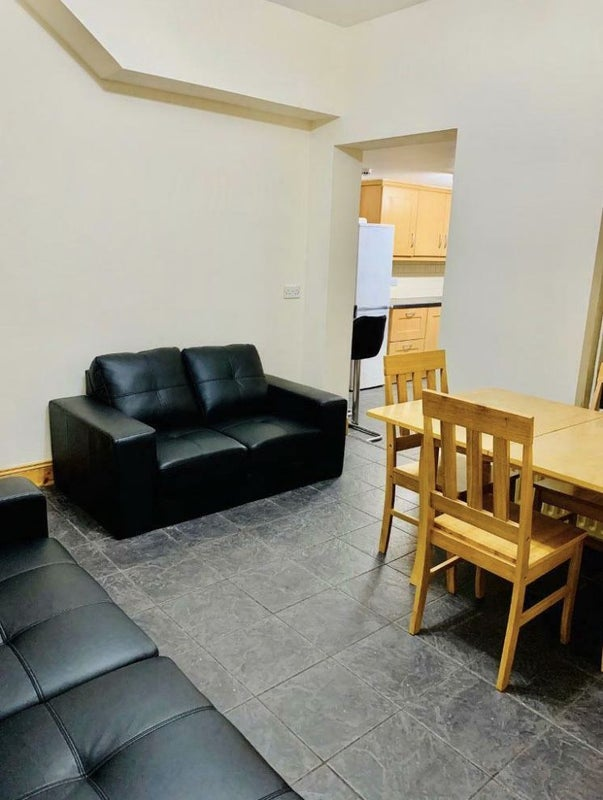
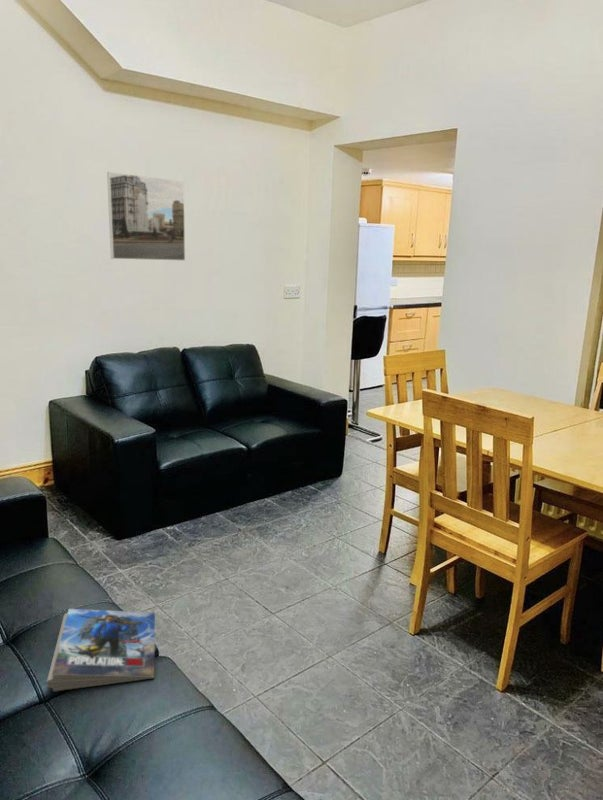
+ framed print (148, 219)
+ magazine (106, 641)
